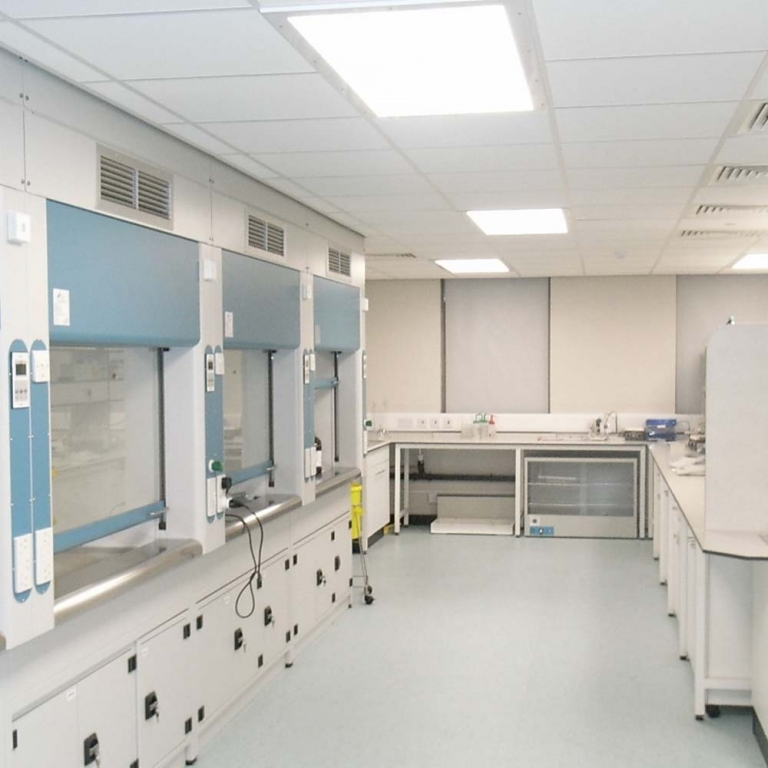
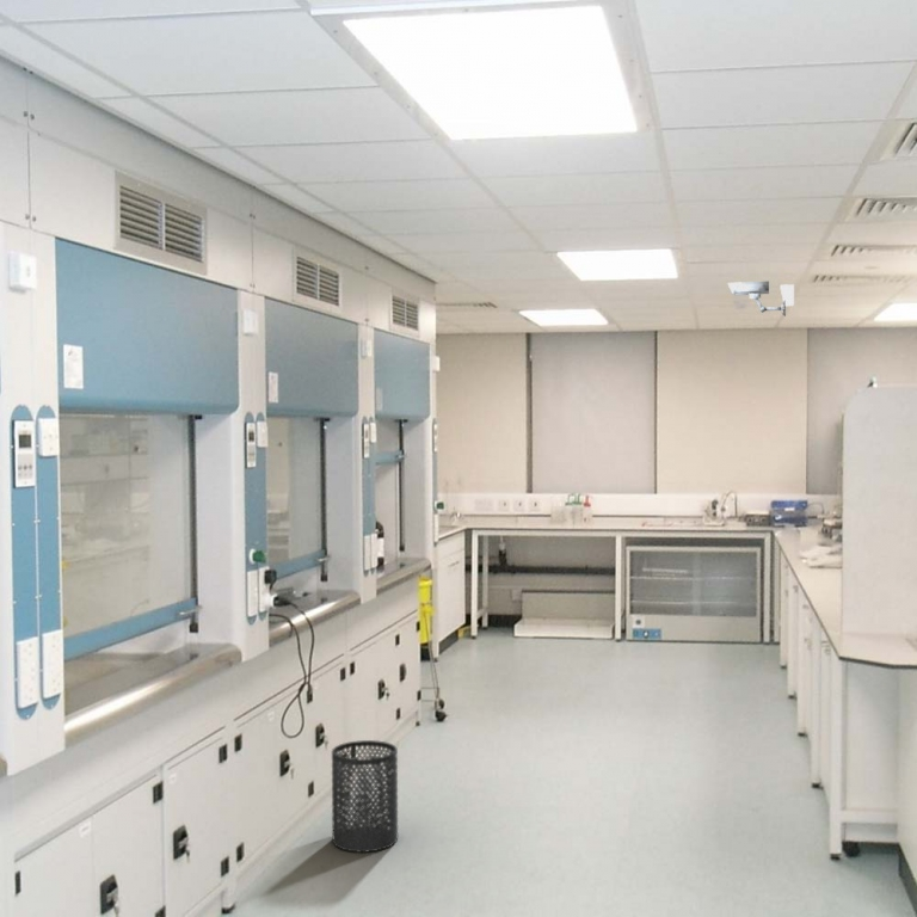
+ security camera (759, 302)
+ trash can (364, 794)
